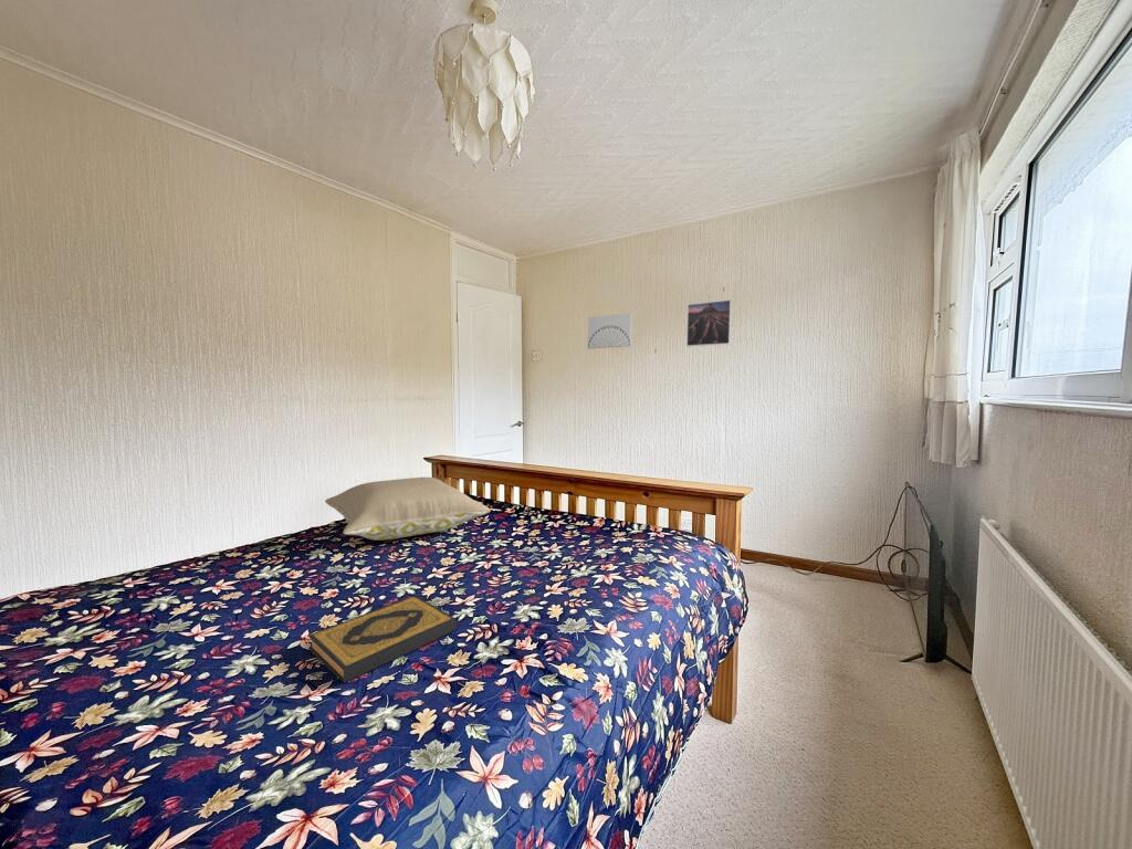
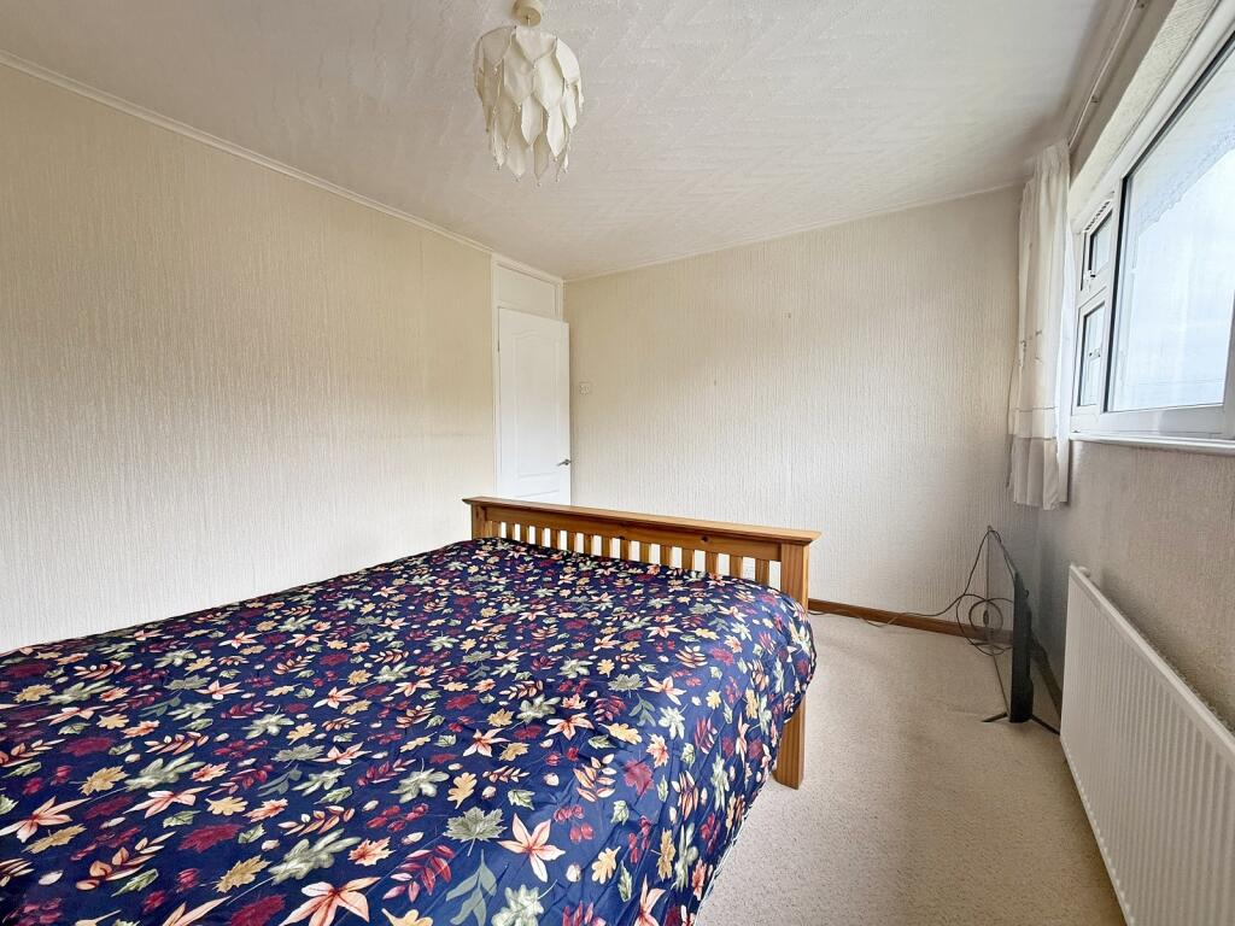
- hardback book (385, 632)
- wall art (609, 331)
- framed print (708, 323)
- pillow (405, 505)
